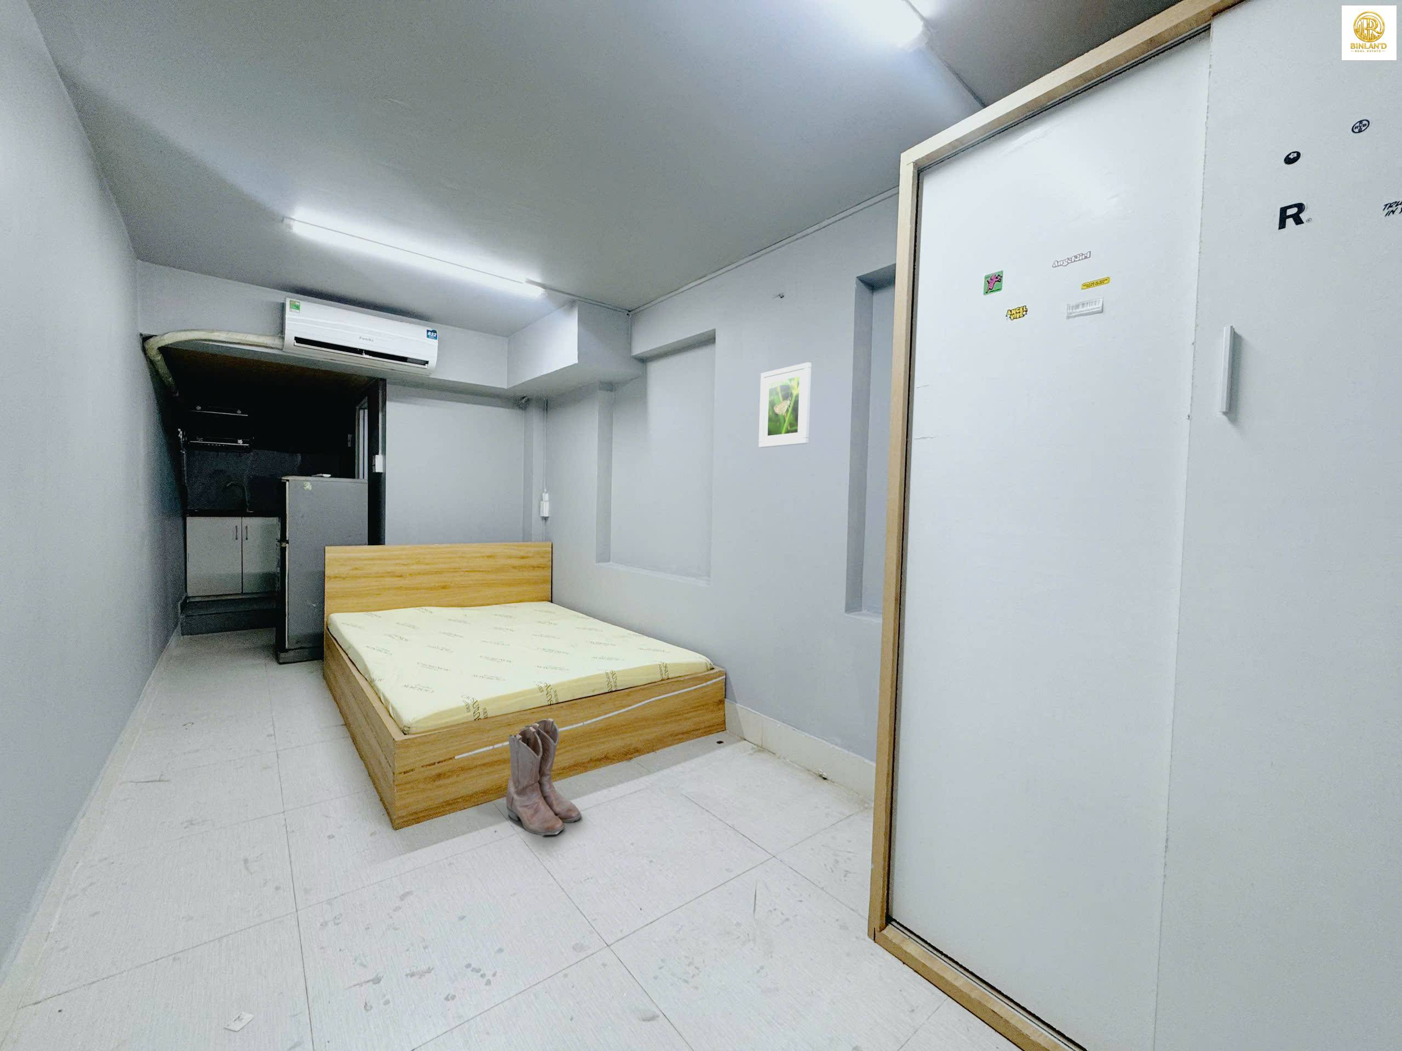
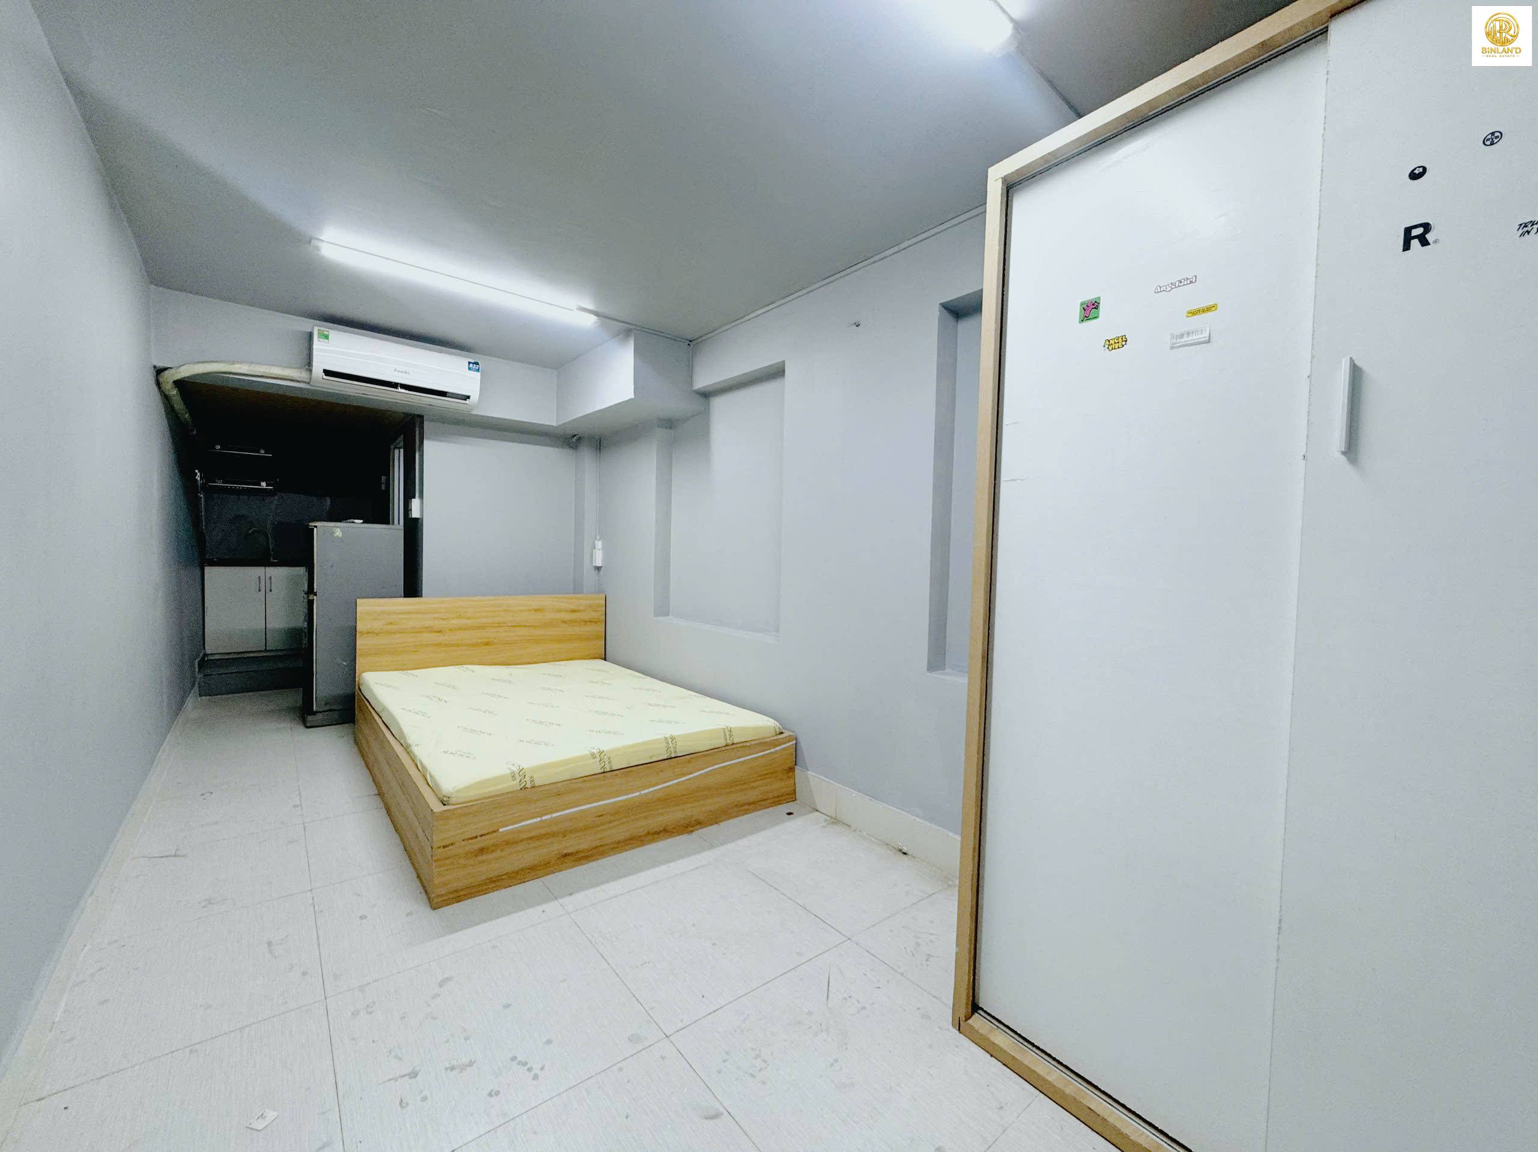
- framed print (784, 406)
- boots (544, 772)
